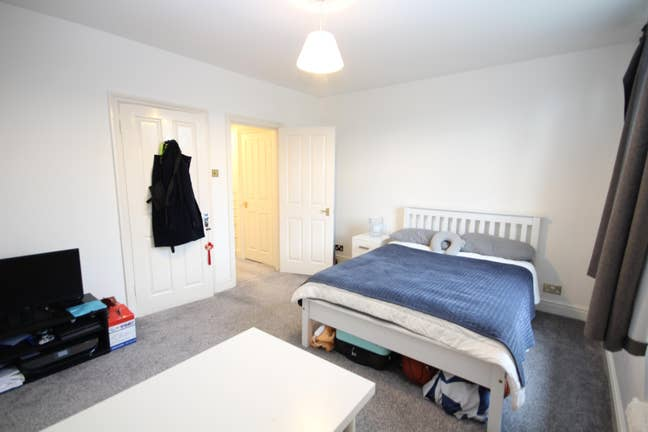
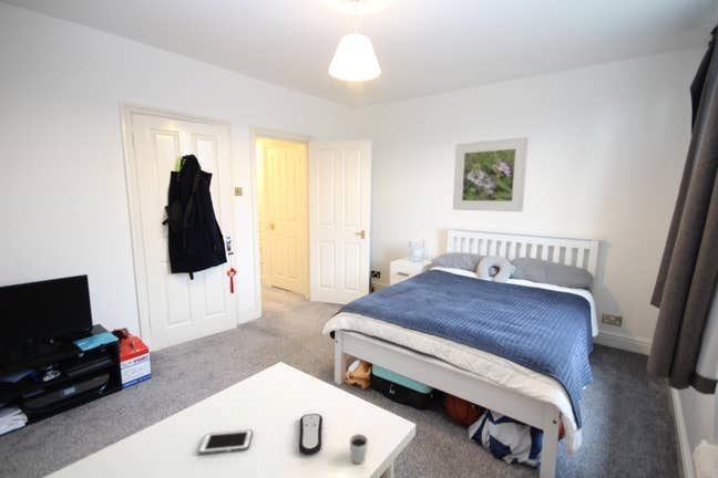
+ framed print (488, 176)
+ remote control (310, 432)
+ cup (358, 440)
+ cell phone (226, 441)
